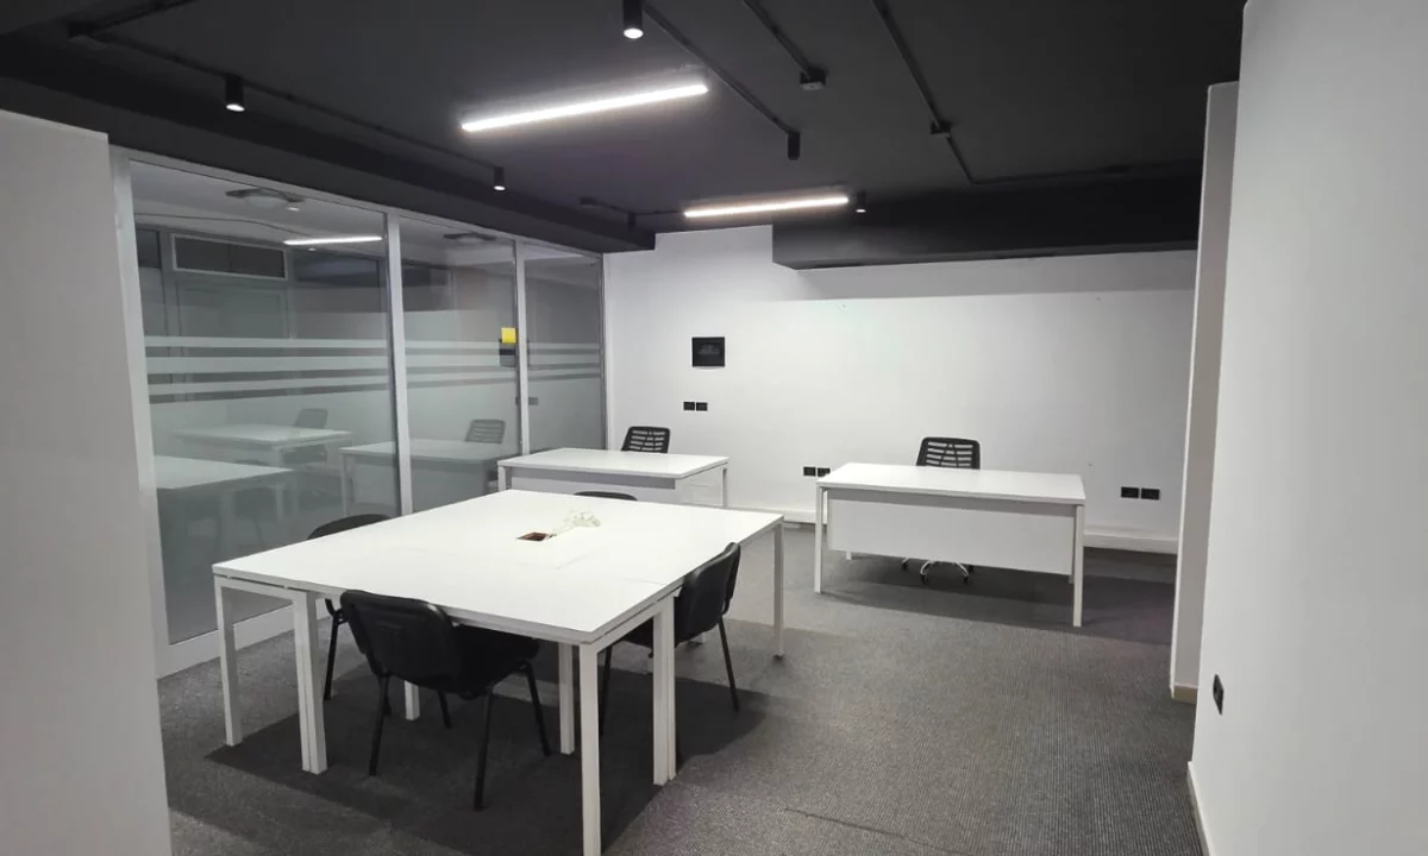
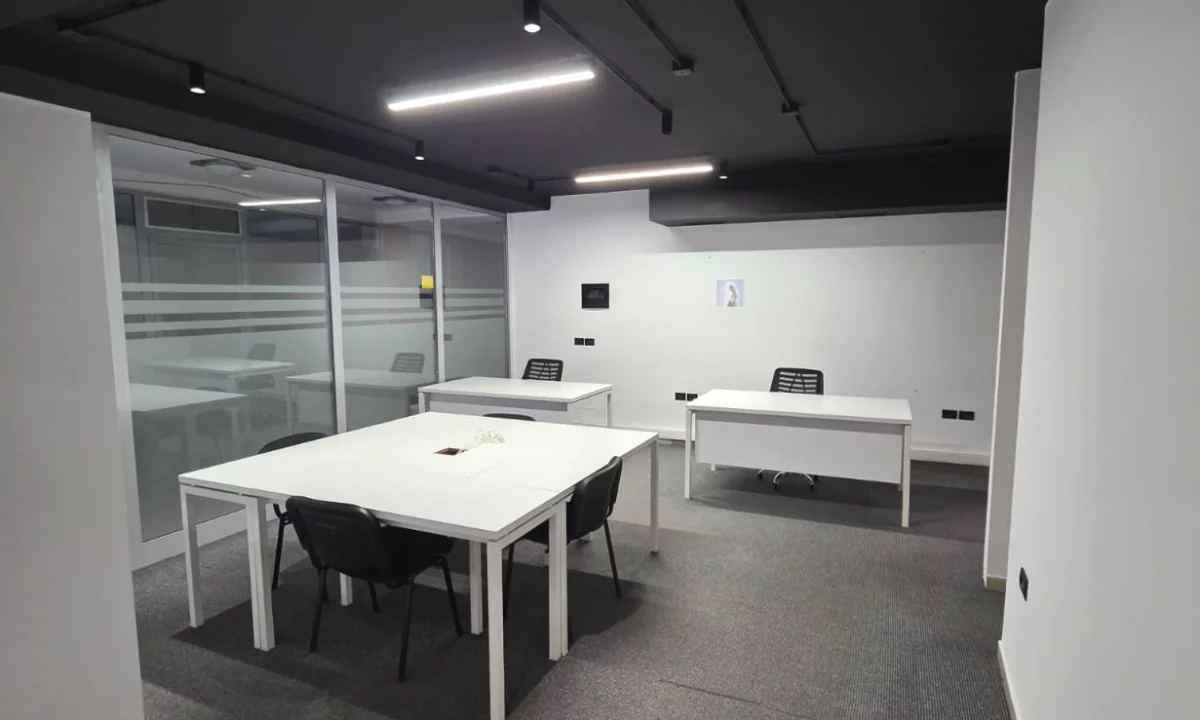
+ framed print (730, 293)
